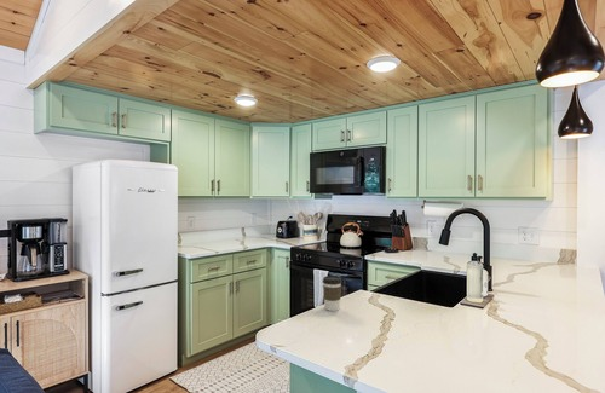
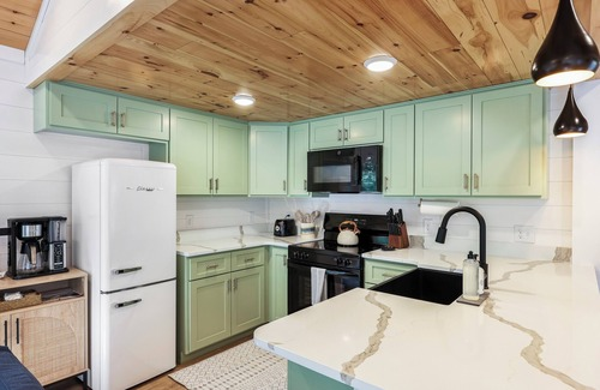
- coffee cup (332, 293)
